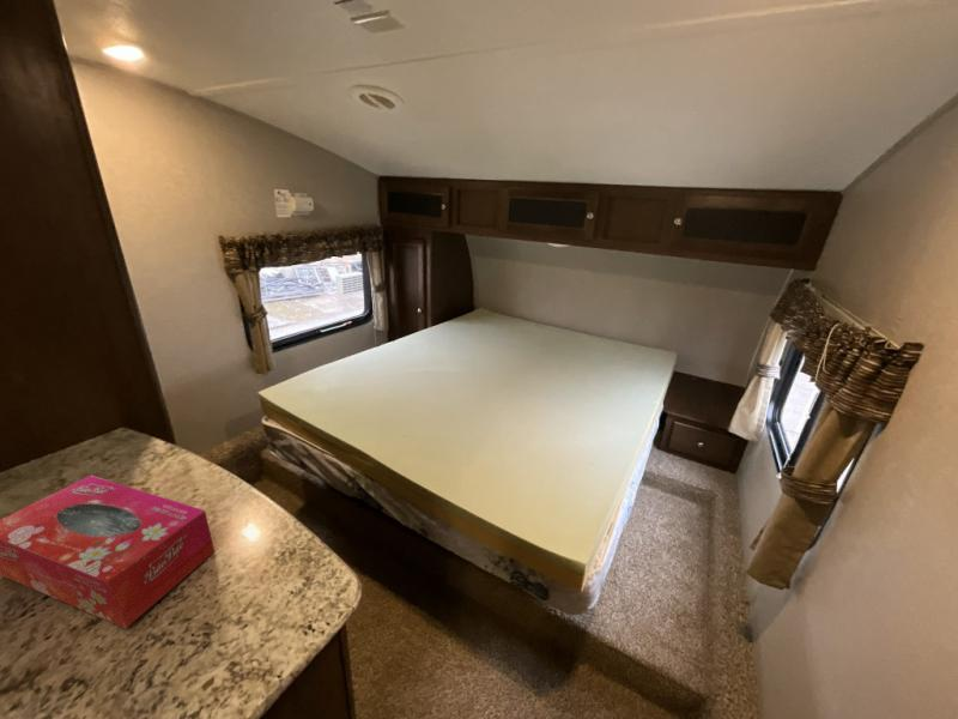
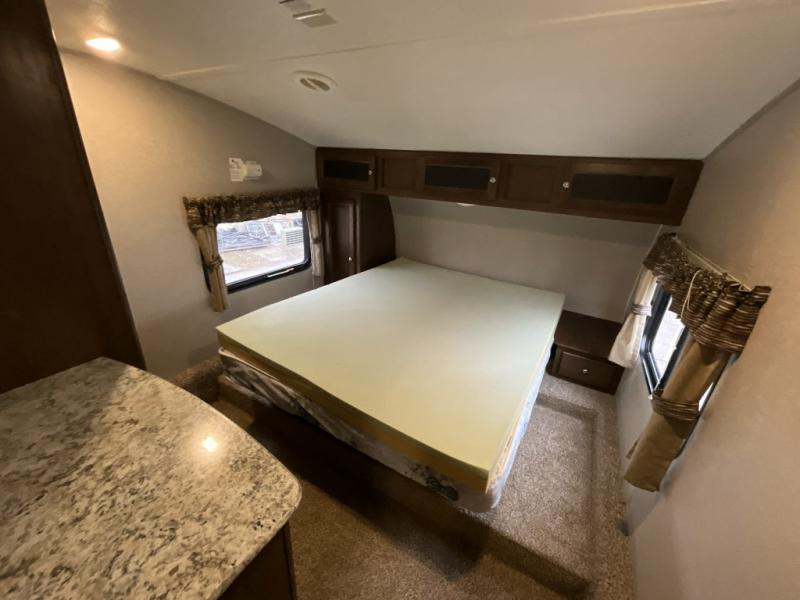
- tissue box (105, 542)
